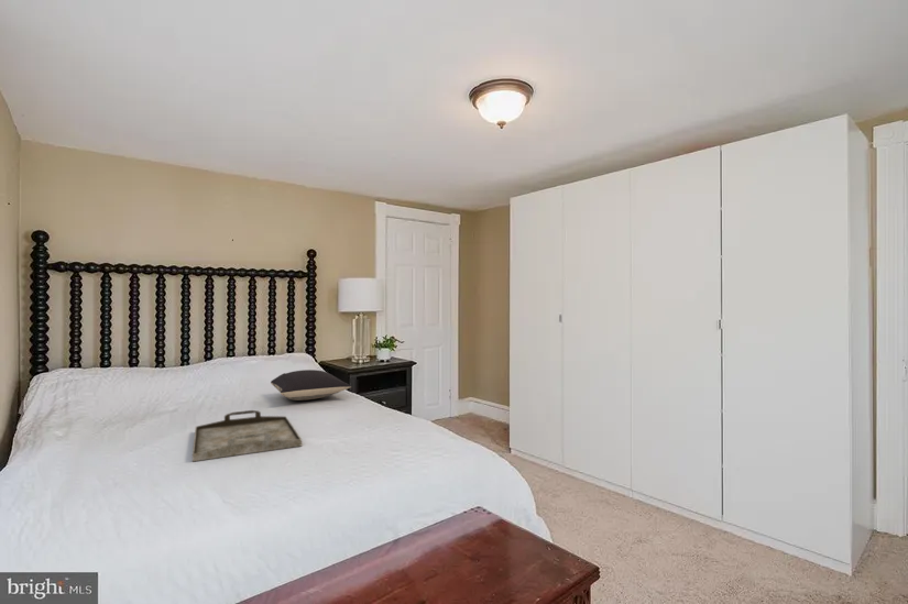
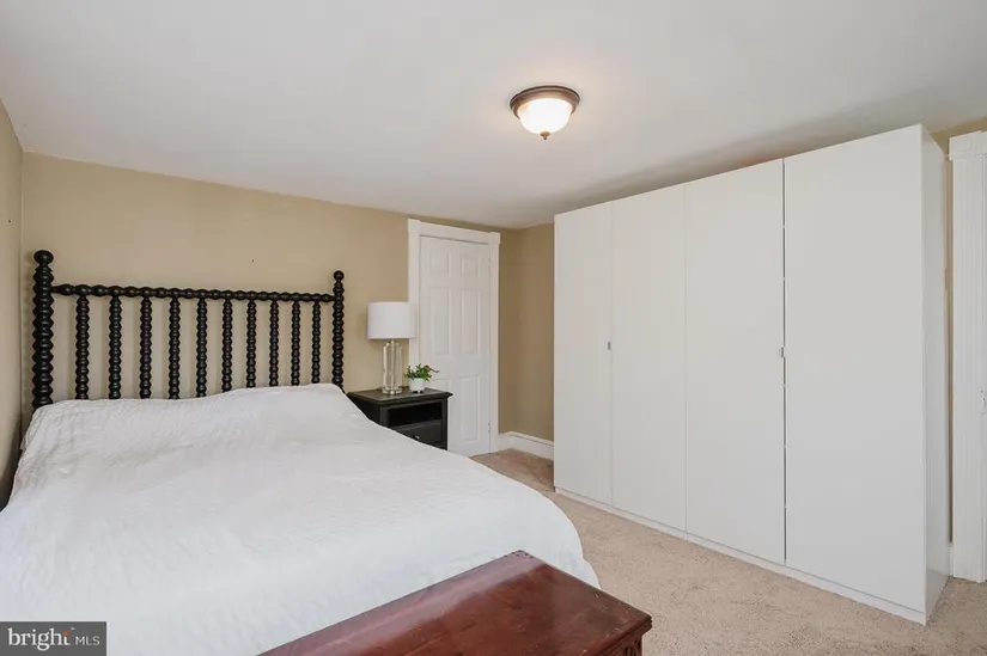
- serving tray (245, 430)
- pillow (309, 384)
